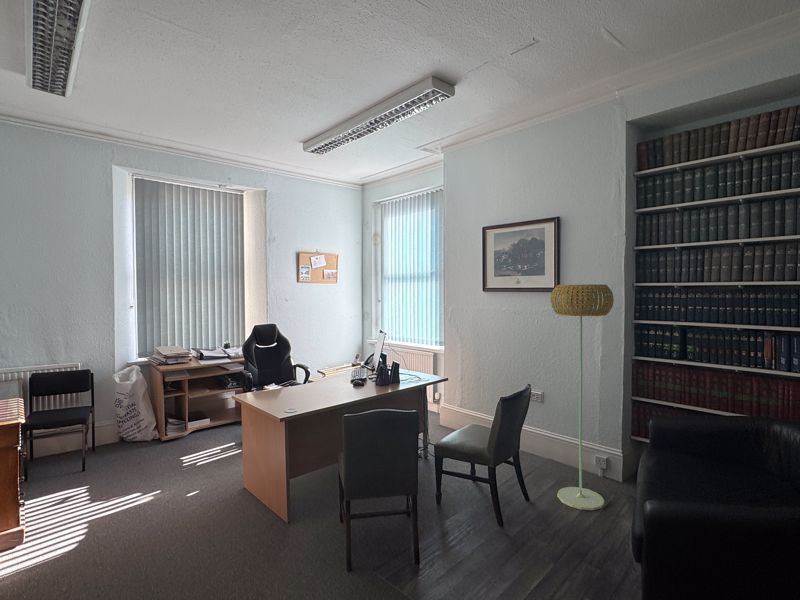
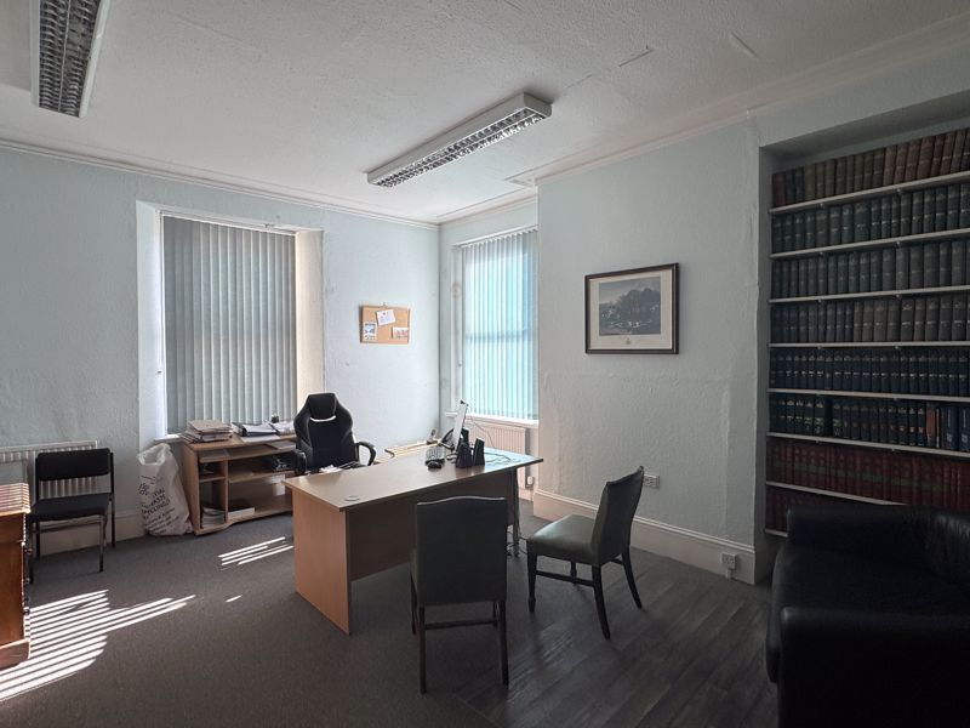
- floor lamp (580, 392)
